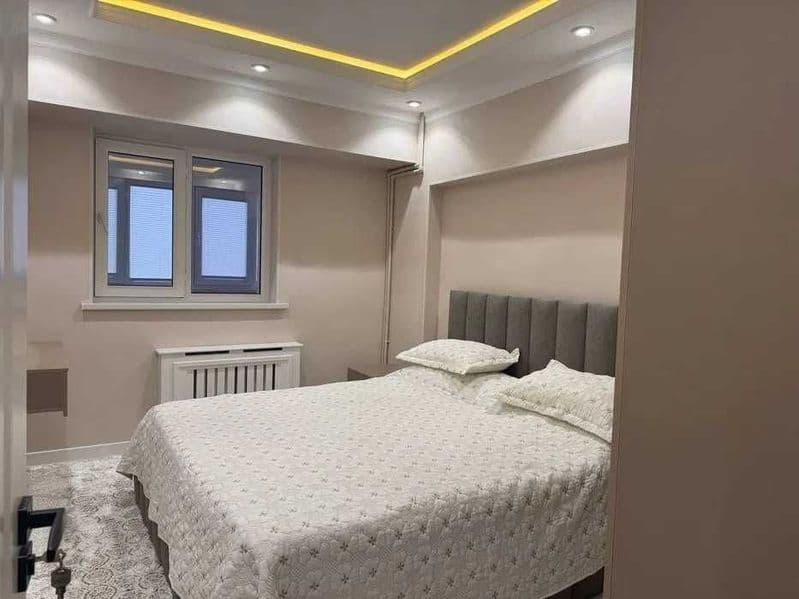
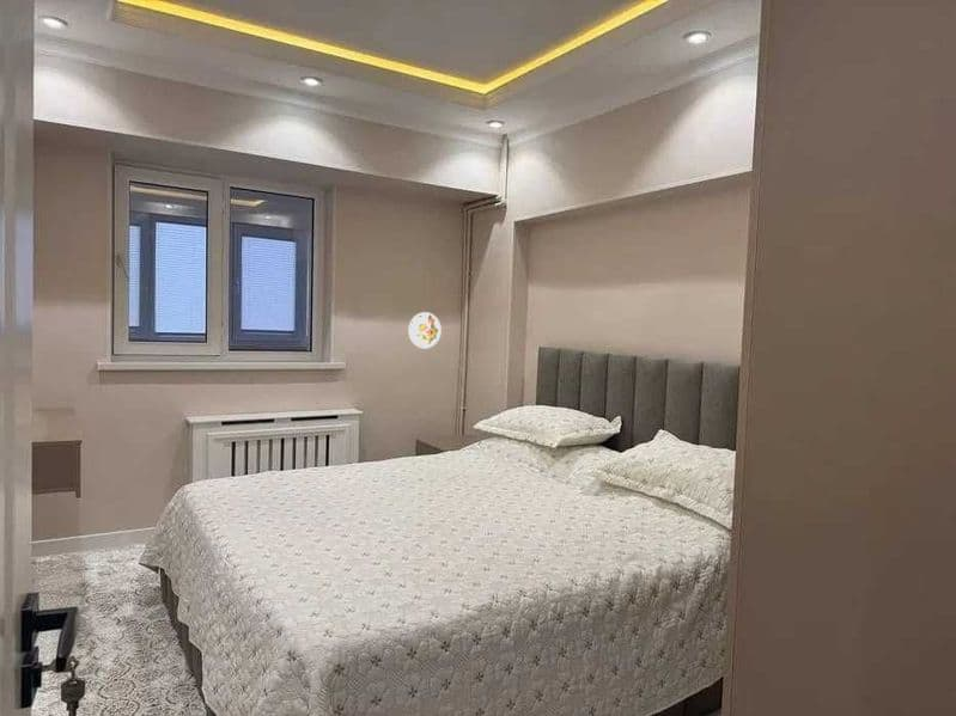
+ decorative plate (425, 330)
